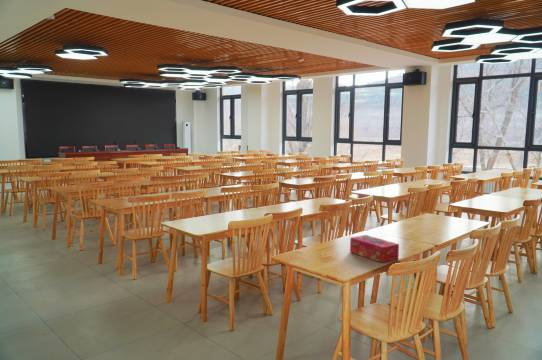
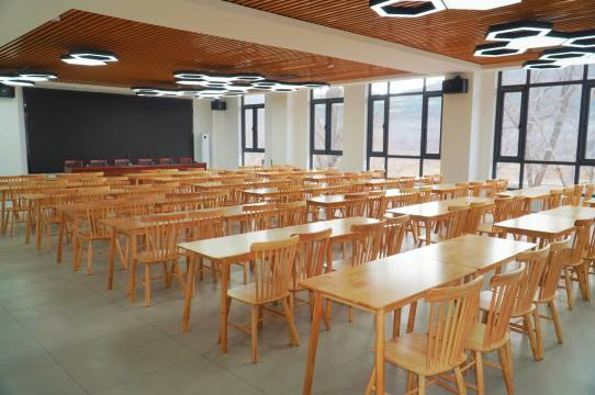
- tissue box (373, 248)
